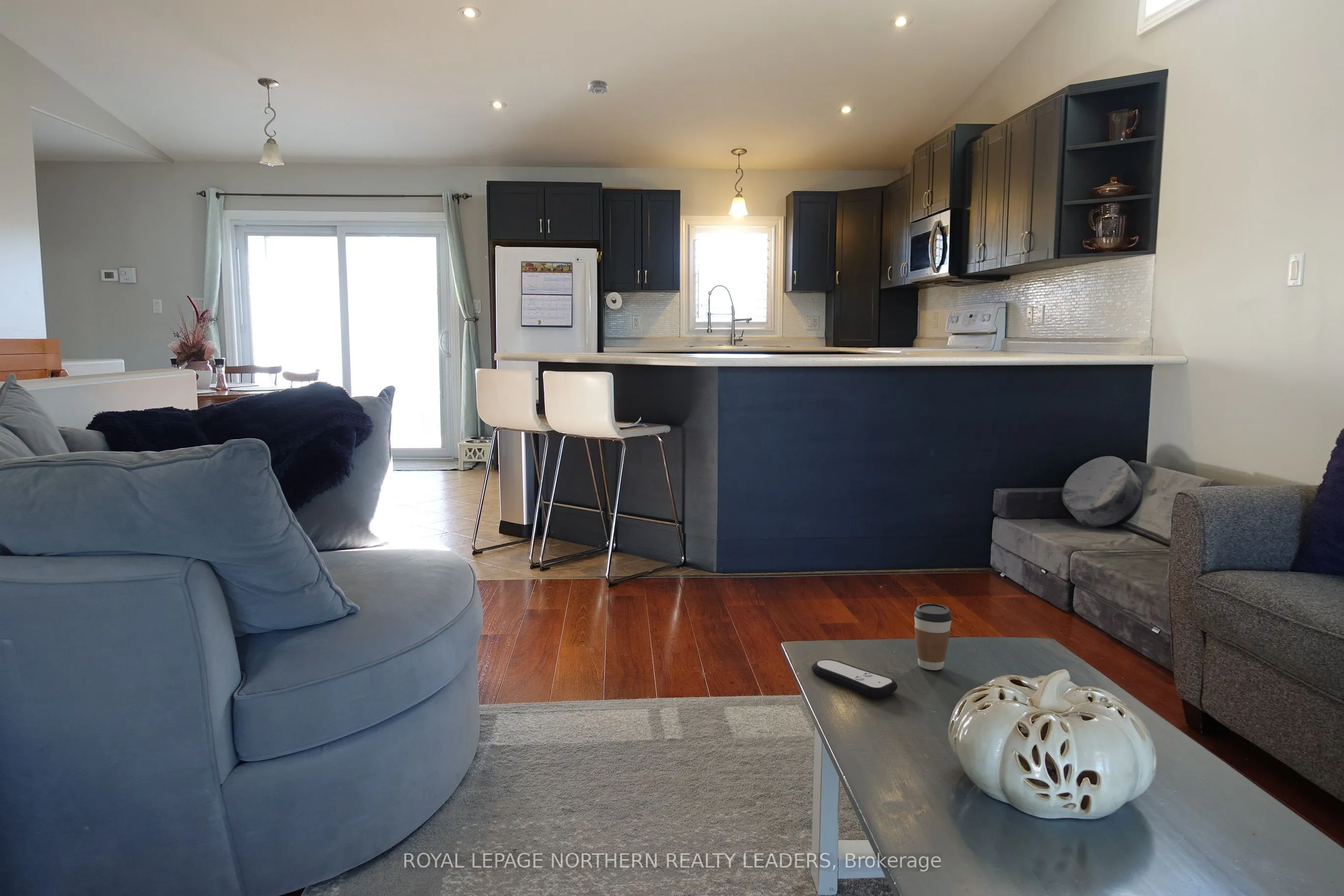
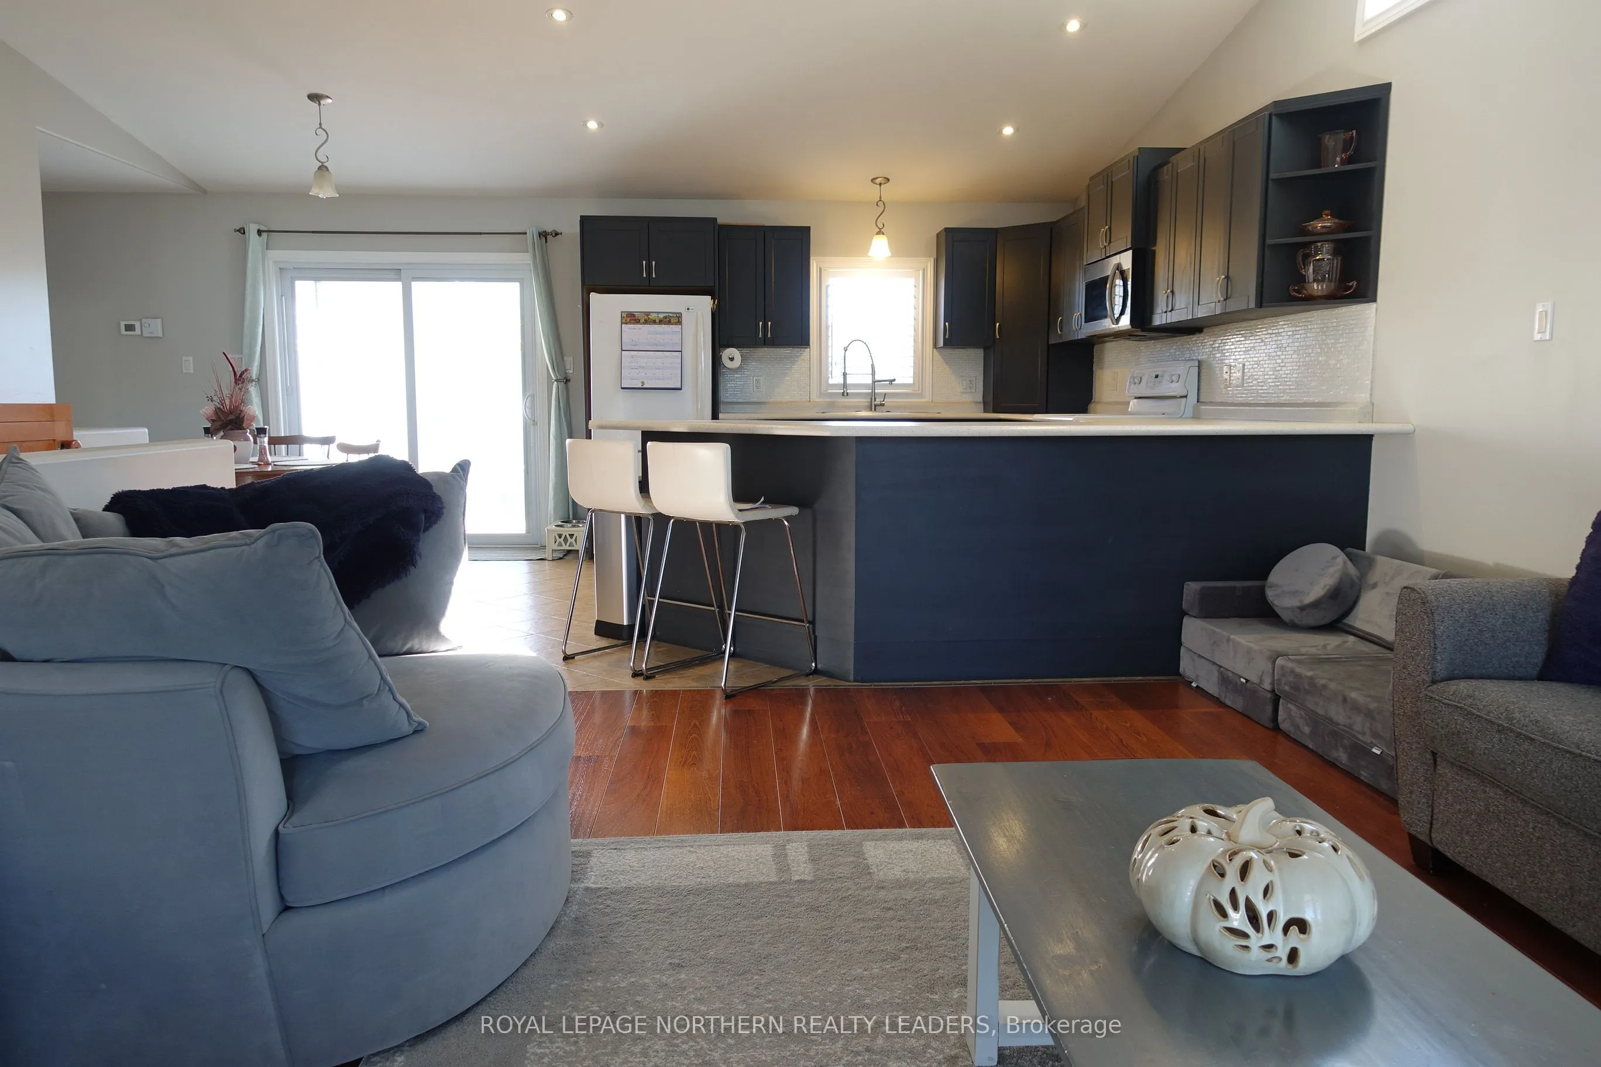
- coffee cup (932, 637)
- remote control (852, 677)
- smoke detector (598, 86)
